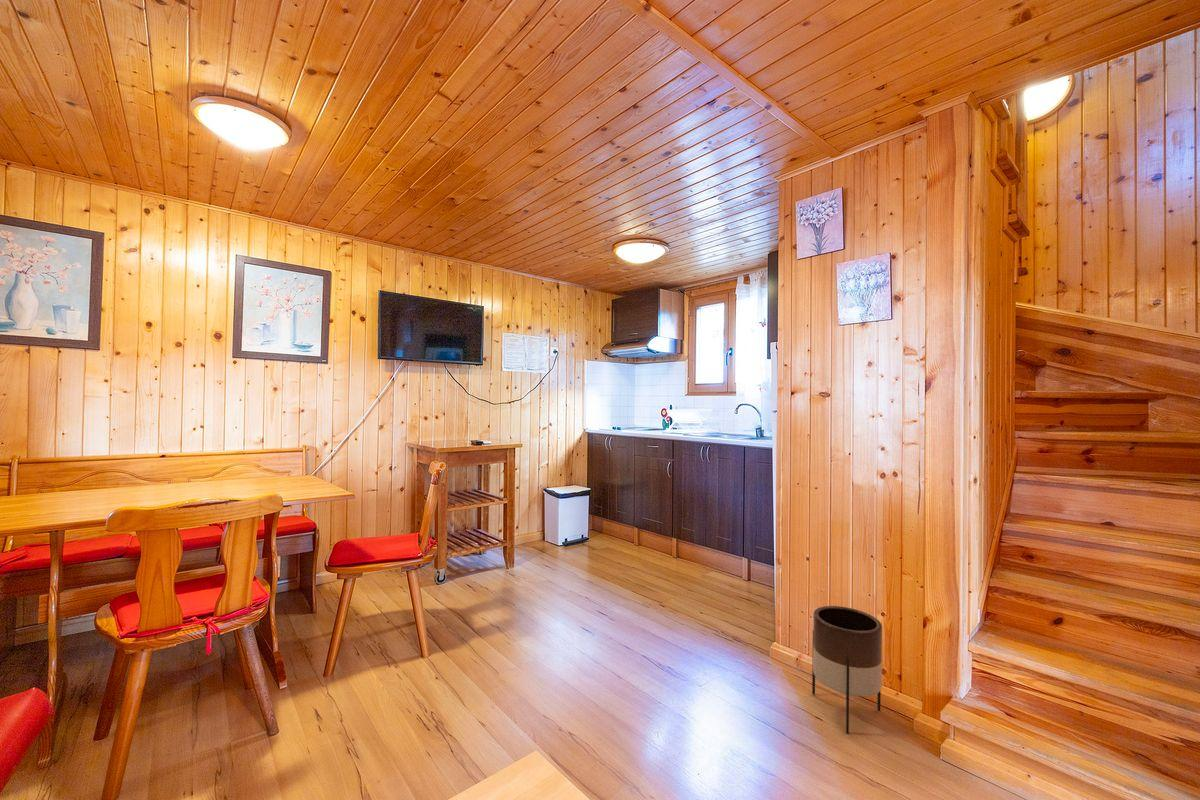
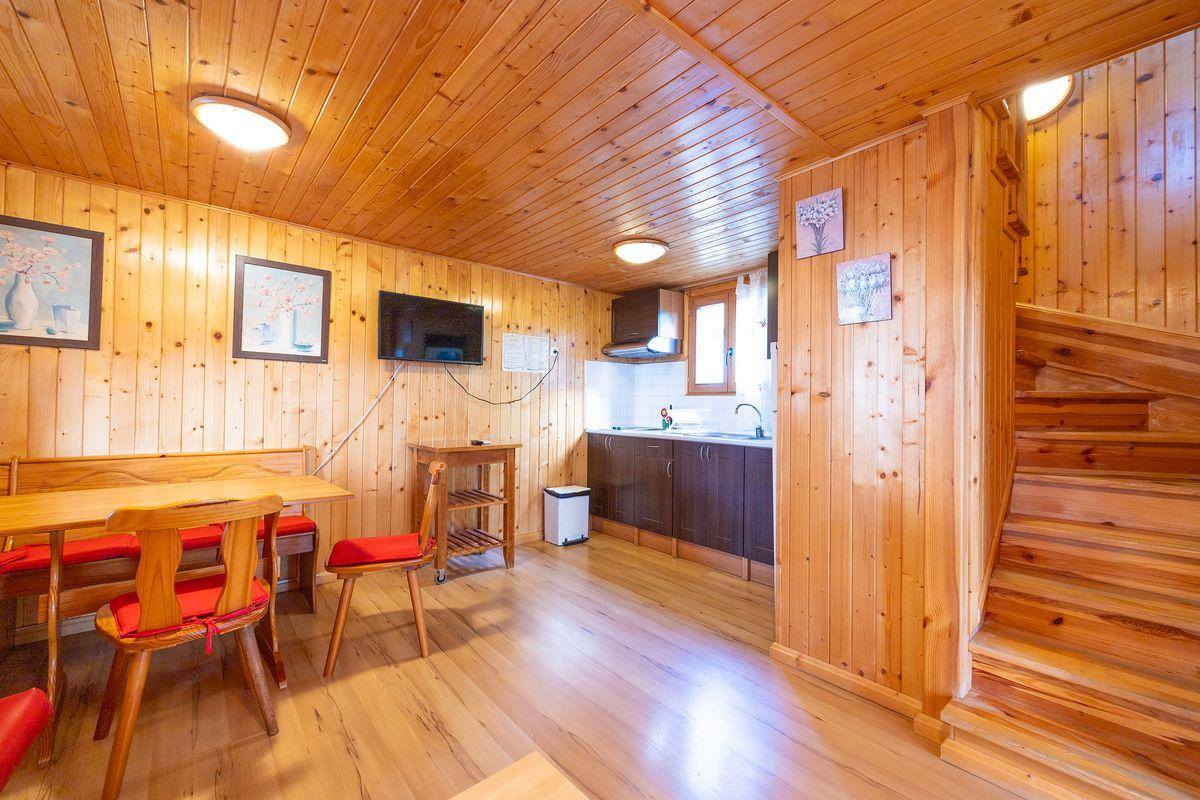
- planter (843, 663)
